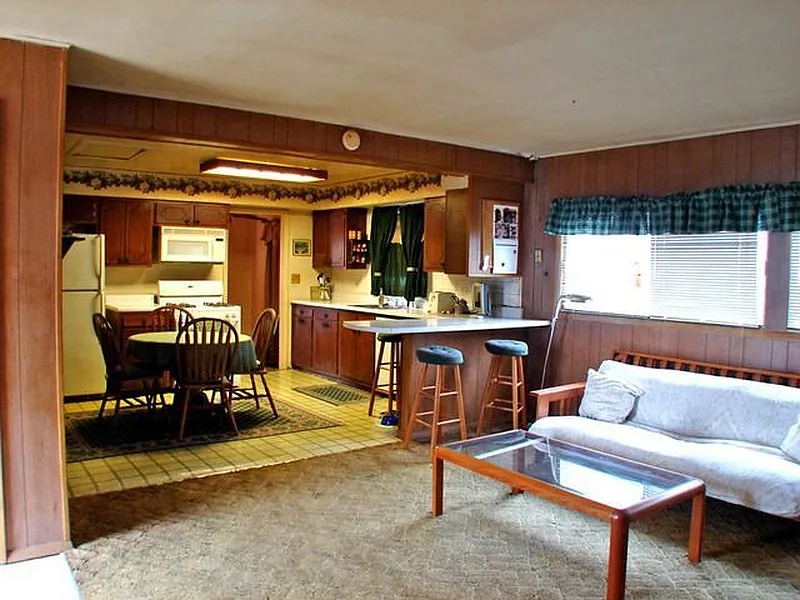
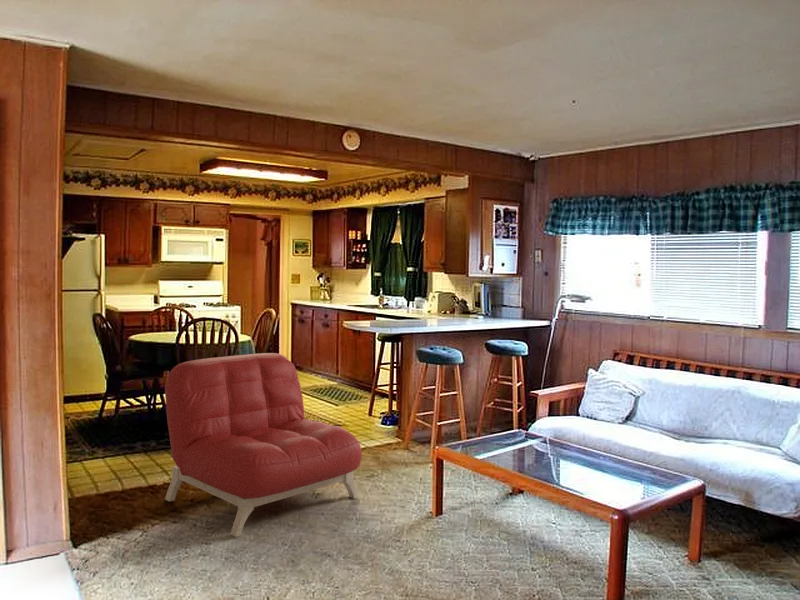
+ armchair (264, 431)
